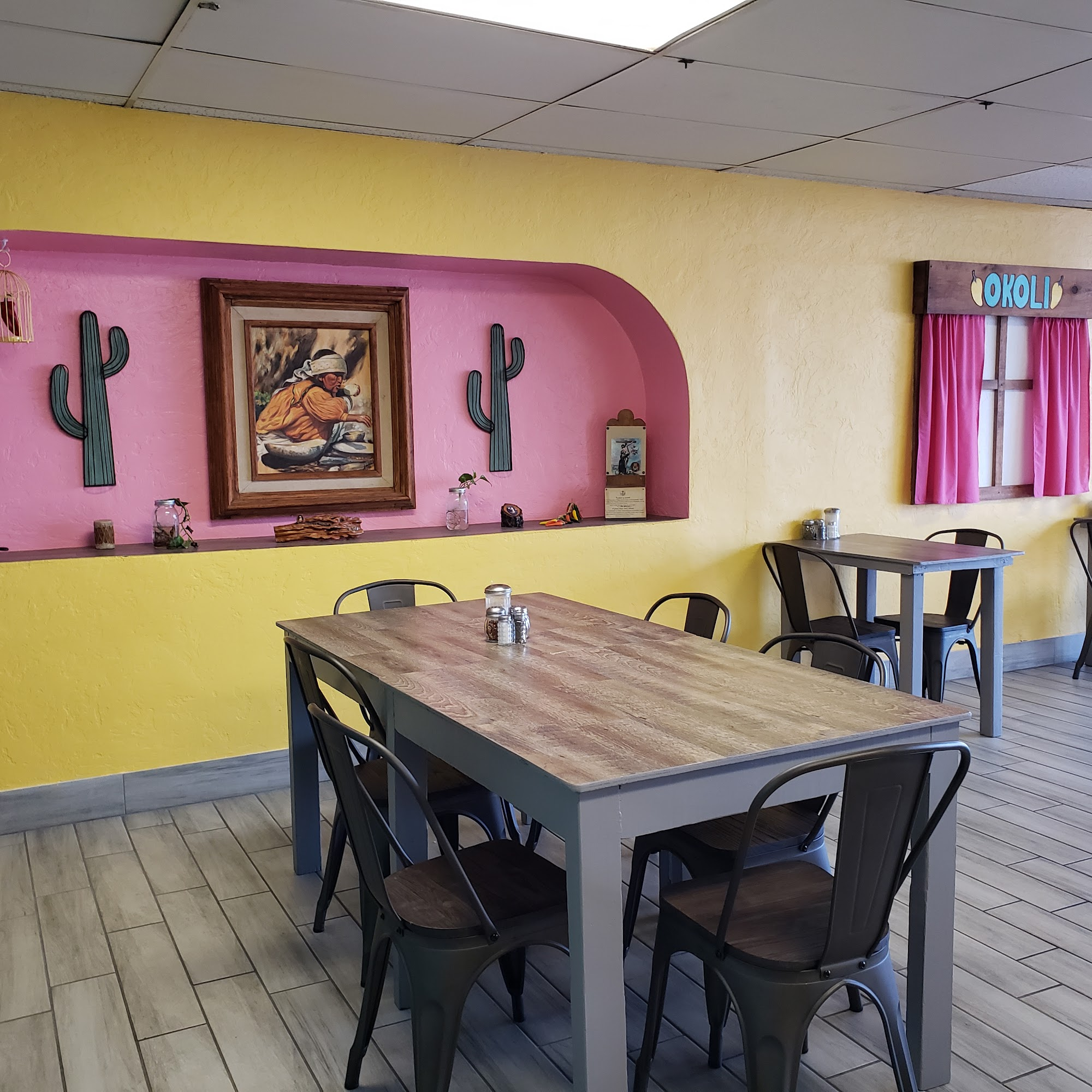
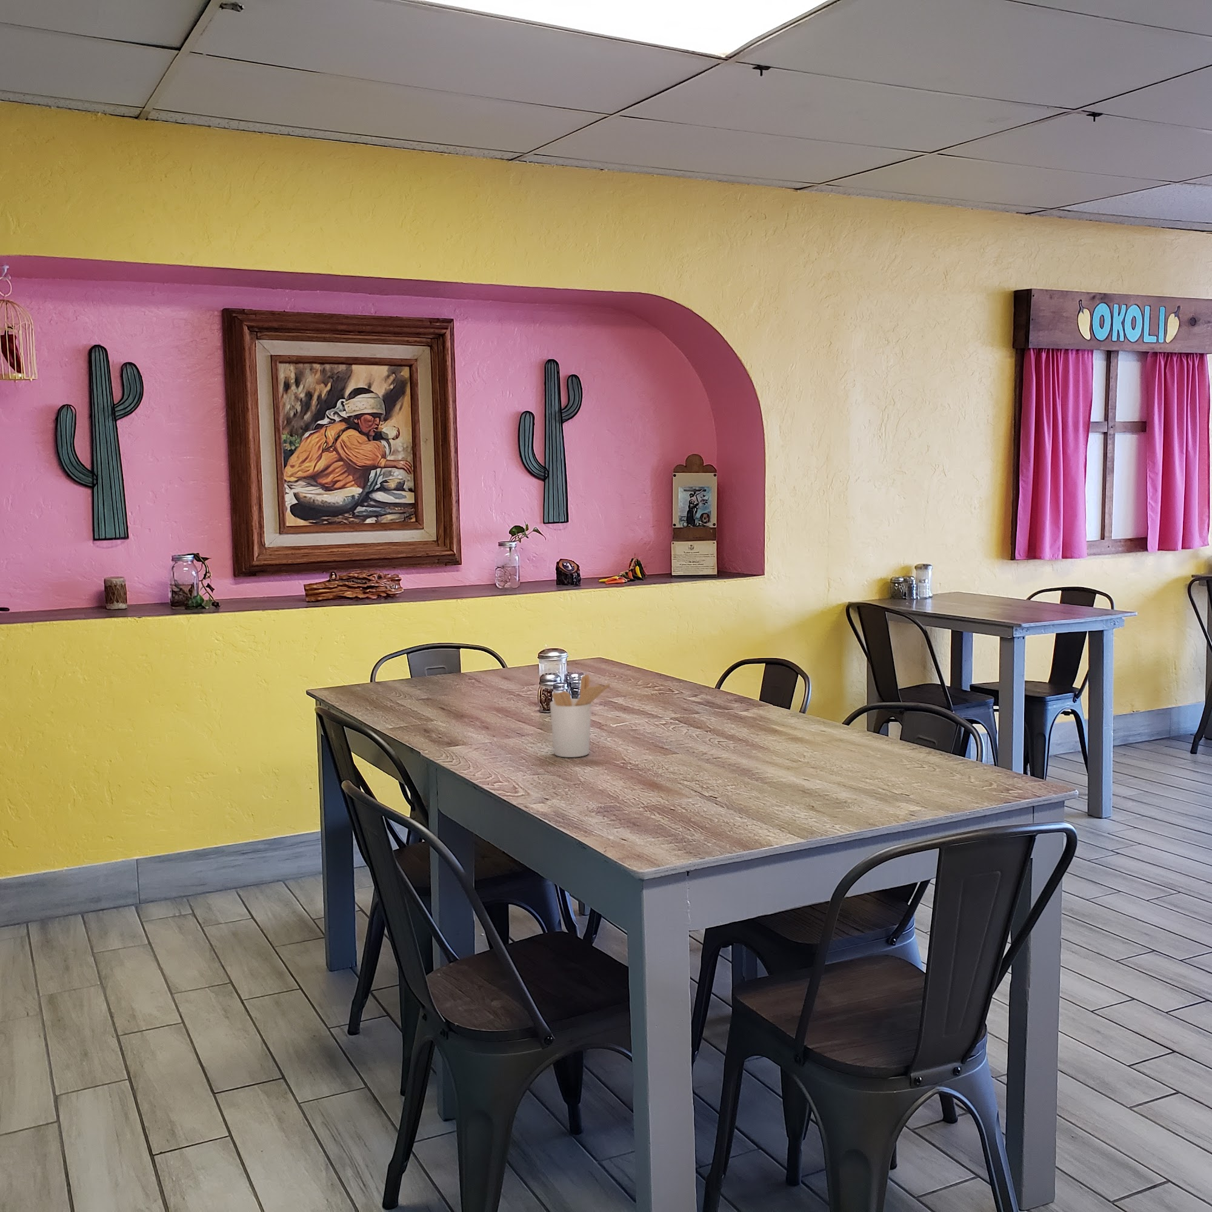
+ utensil holder (579, 716)
